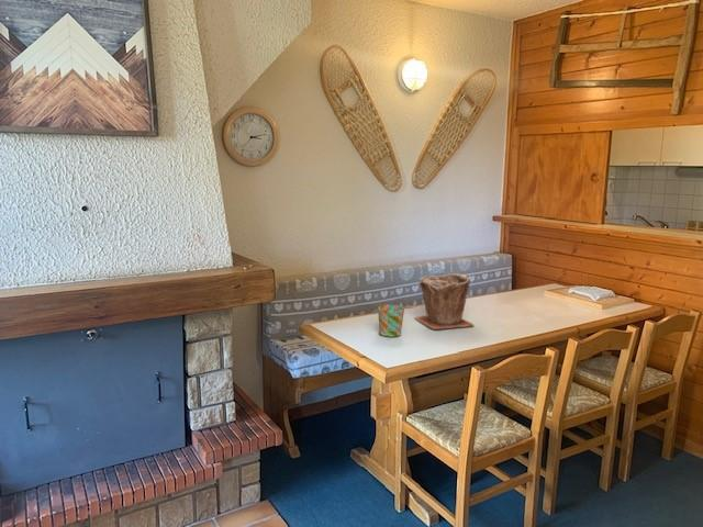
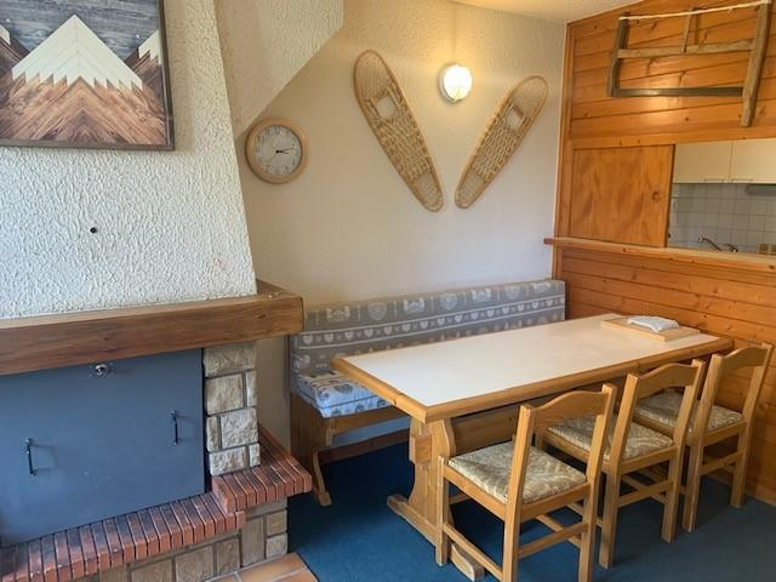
- mug (391, 319)
- plant pot (444, 299)
